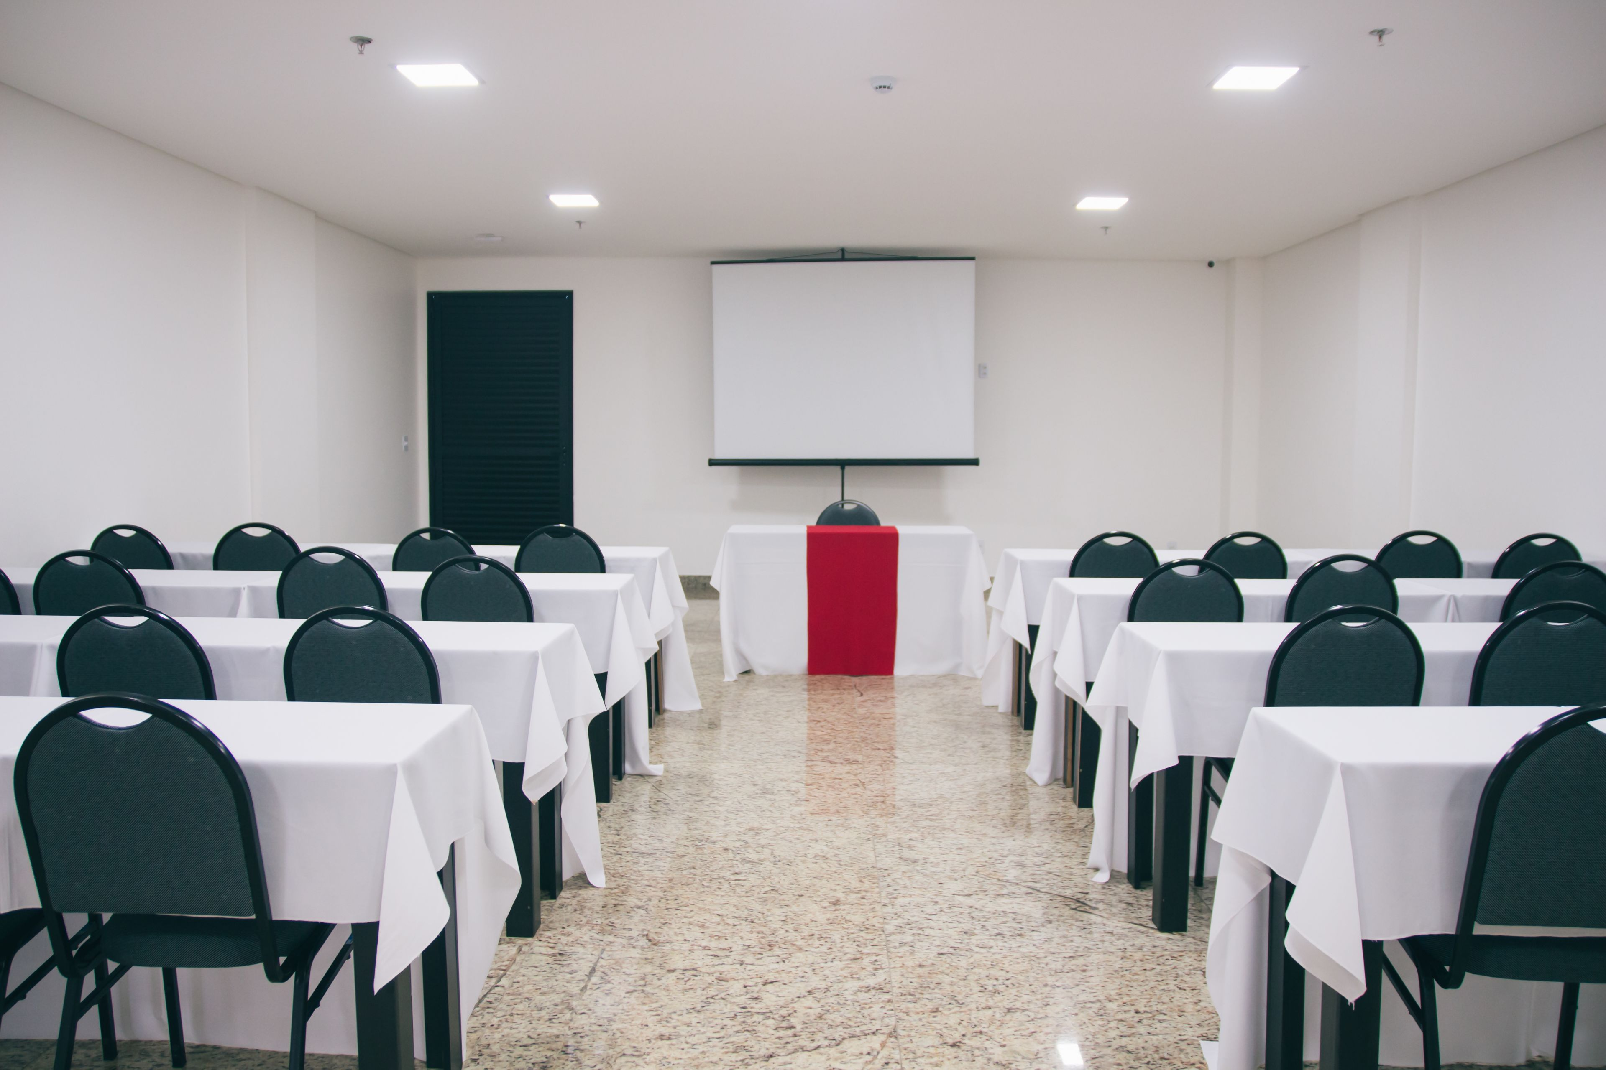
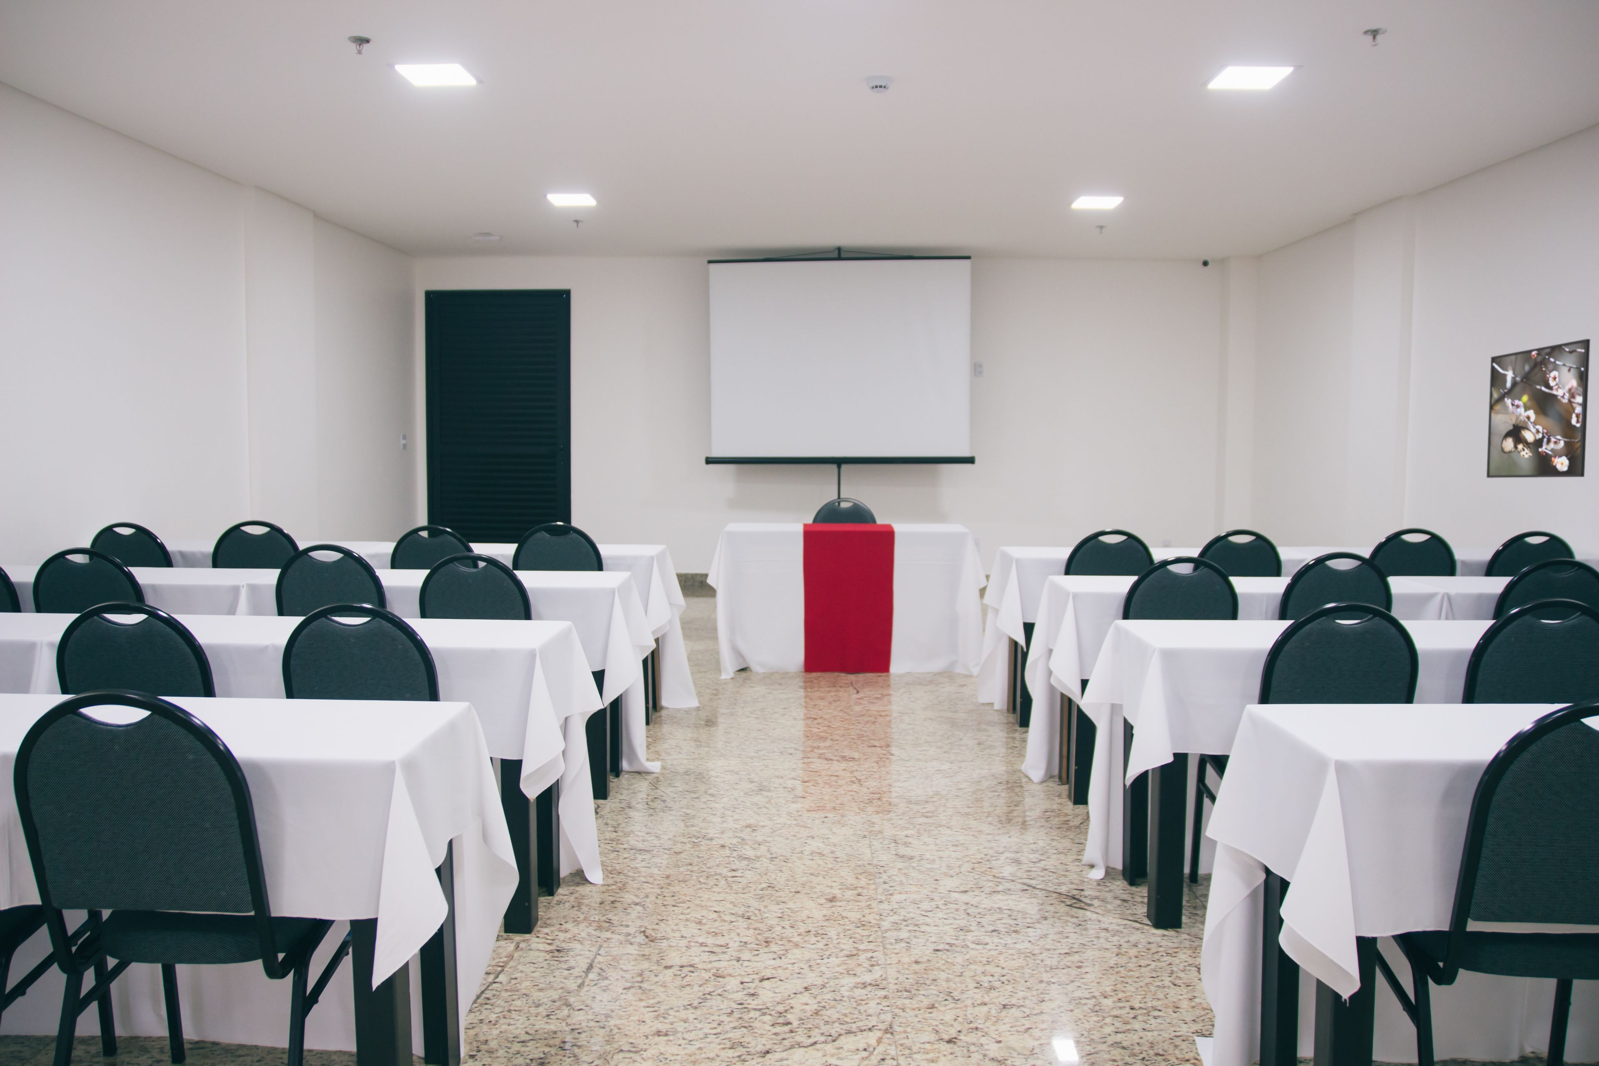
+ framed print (1535, 413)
